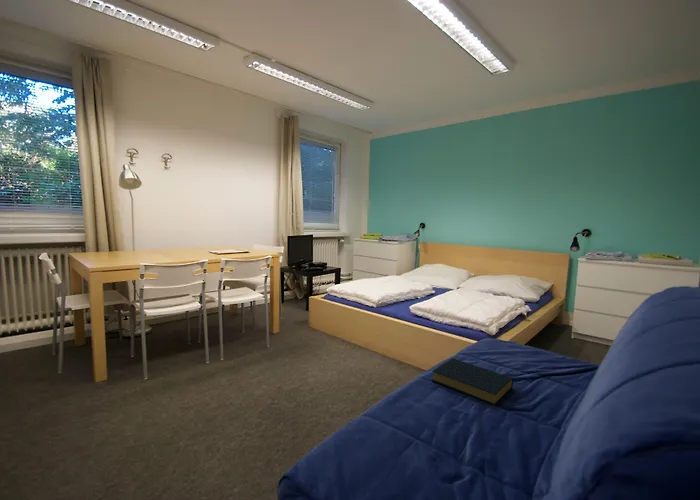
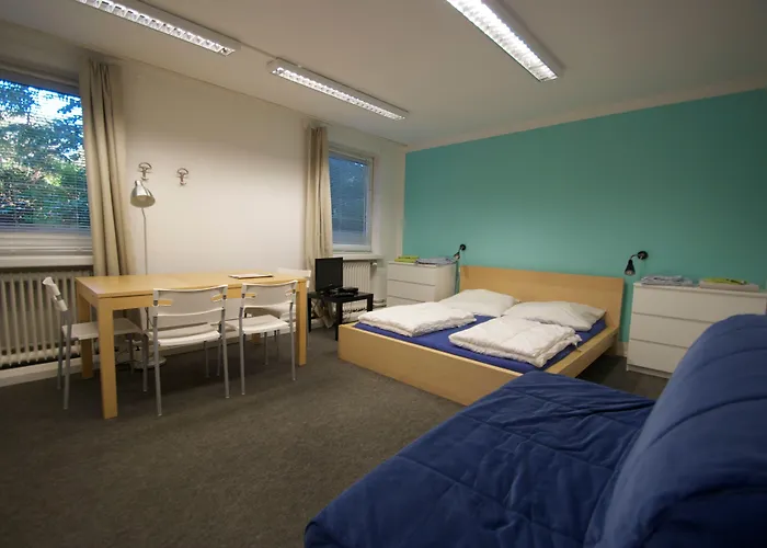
- hardback book (471, 379)
